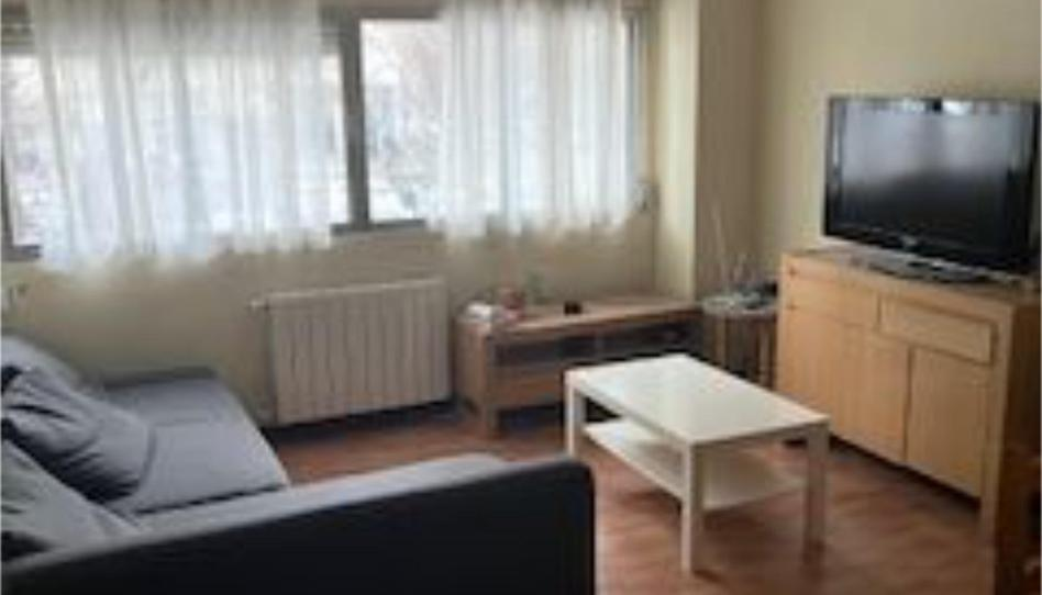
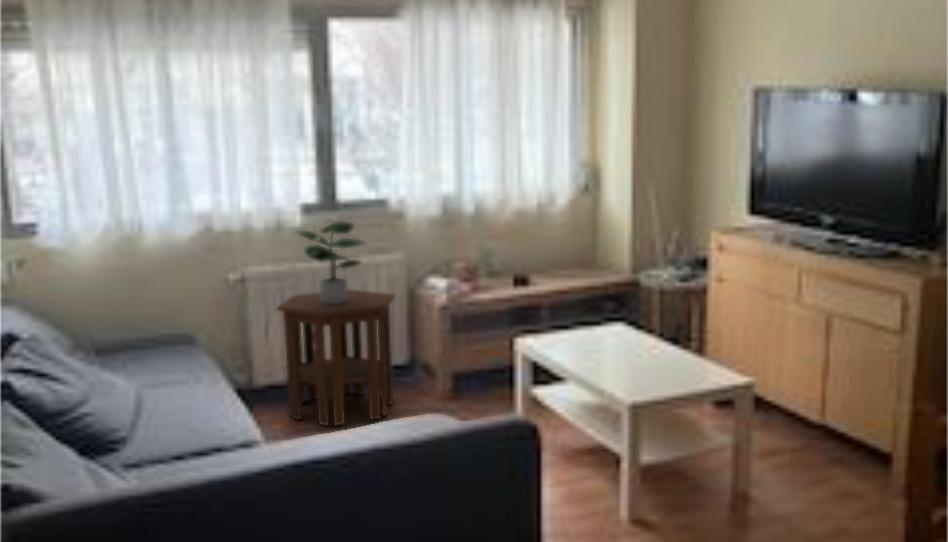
+ potted plant (335, 262)
+ side table (339, 355)
